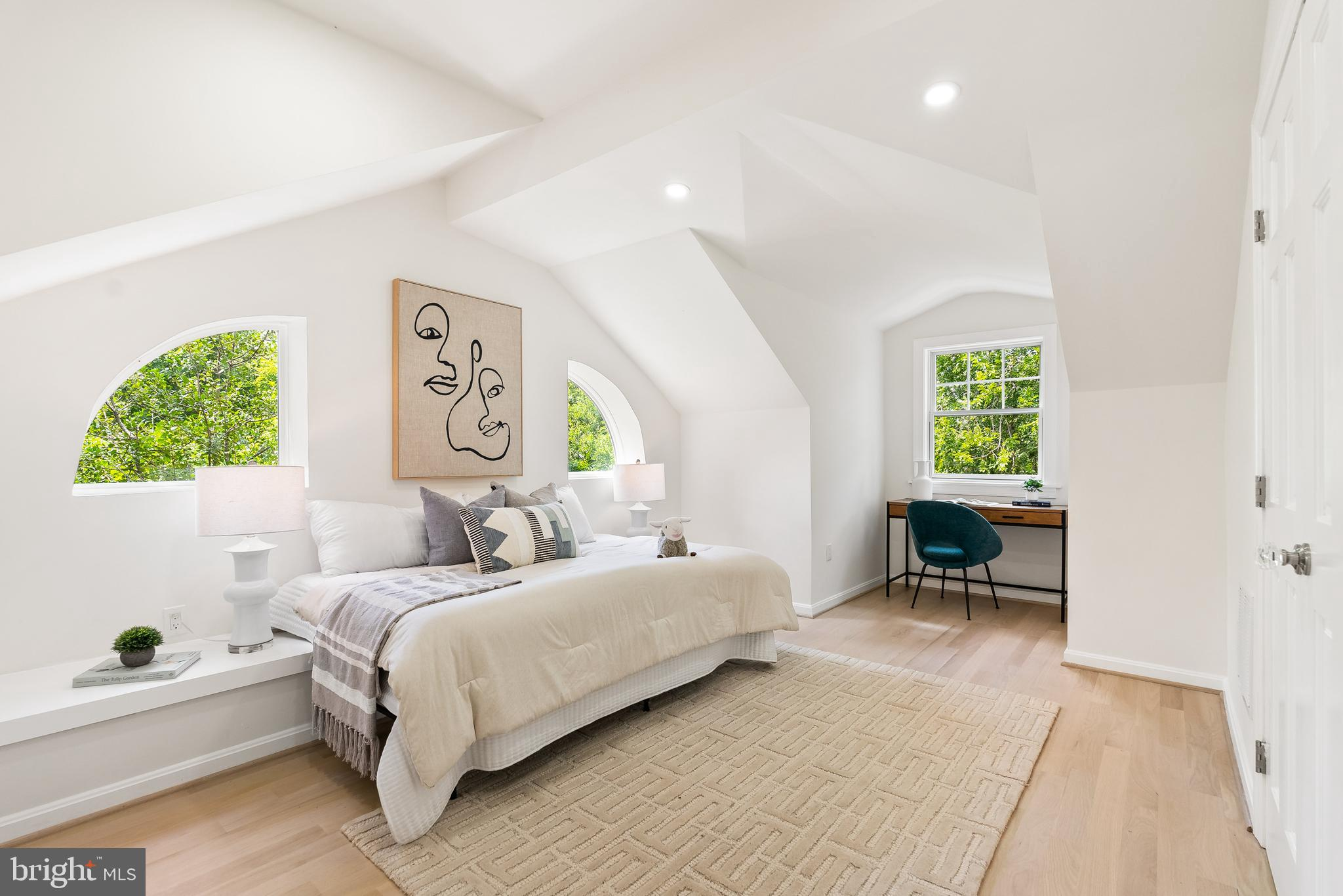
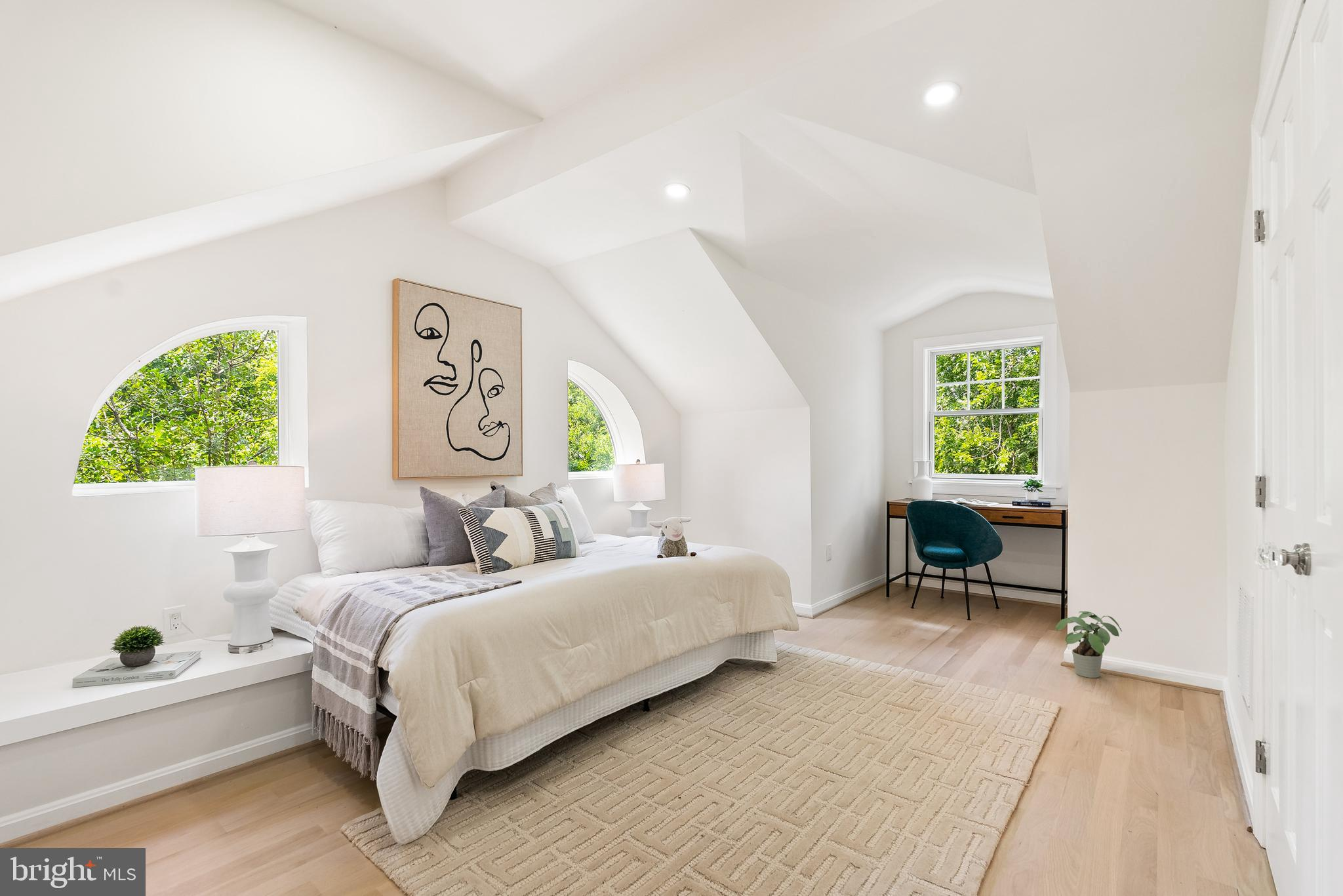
+ potted plant (1087, 645)
